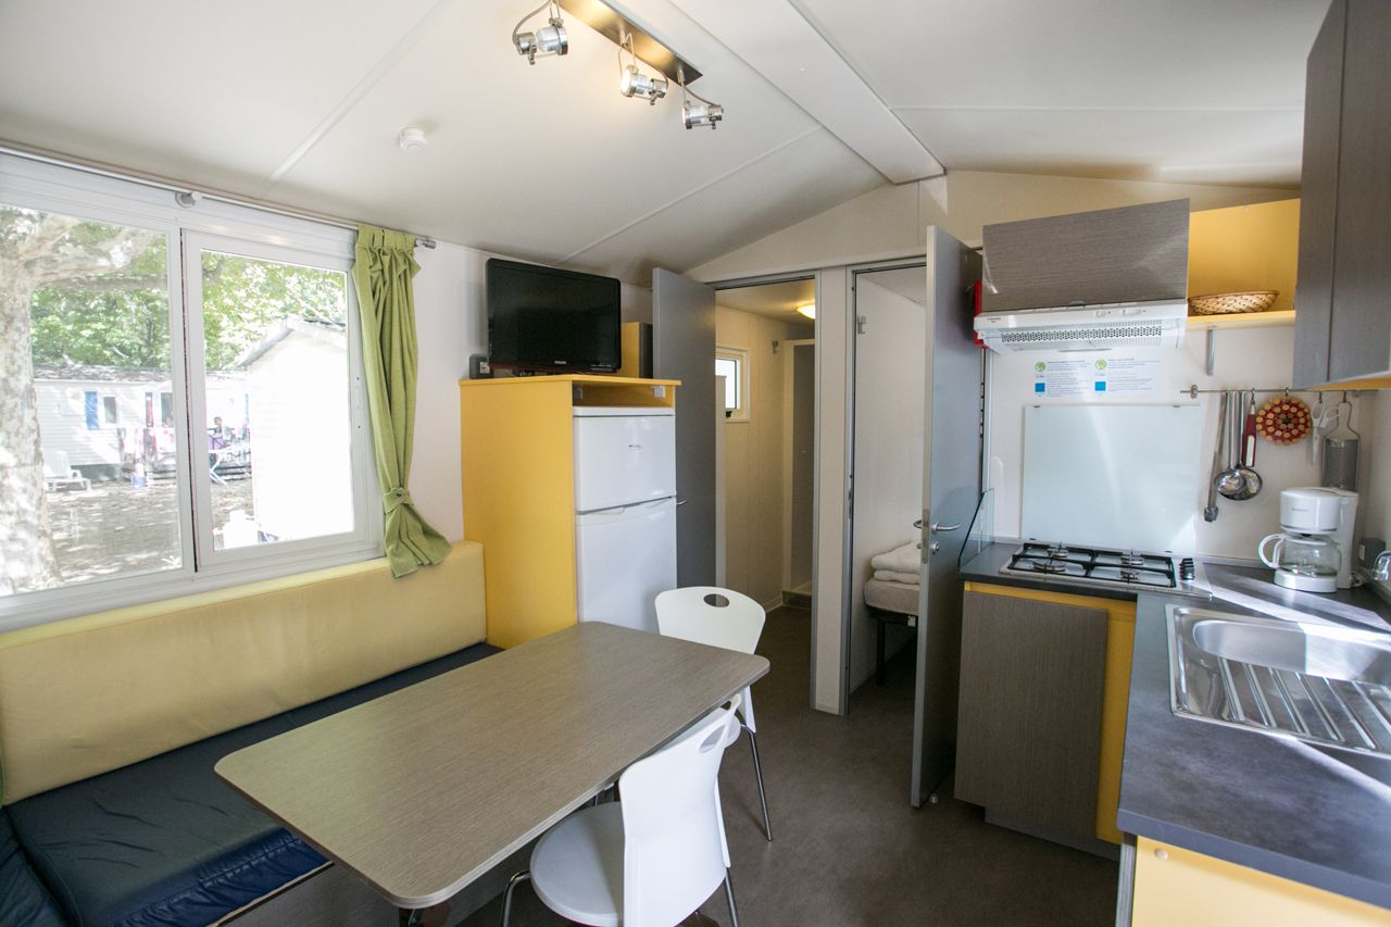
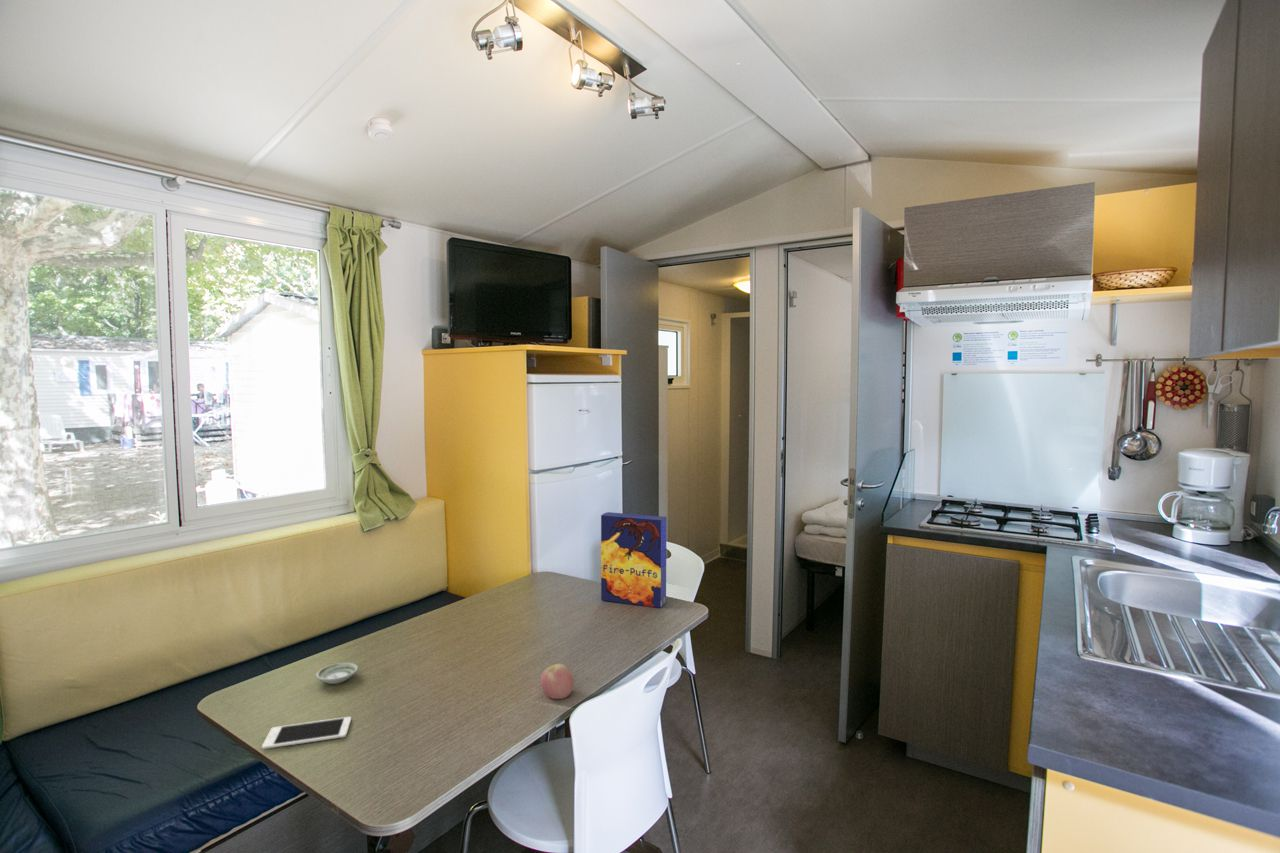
+ cell phone (308, 732)
+ saucer (337, 674)
+ cereal box (633, 558)
+ apple (557, 680)
